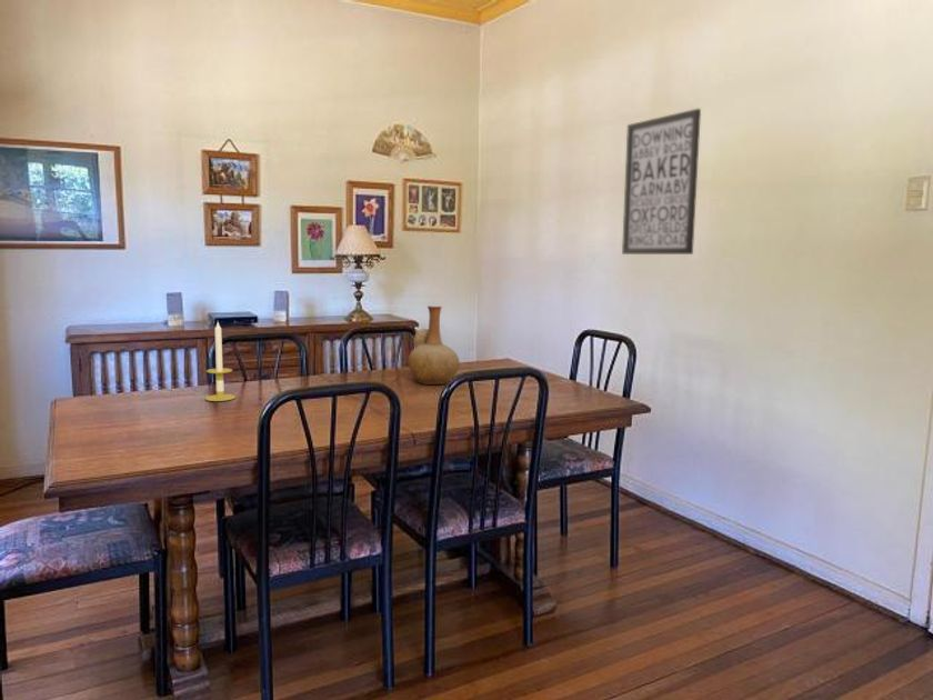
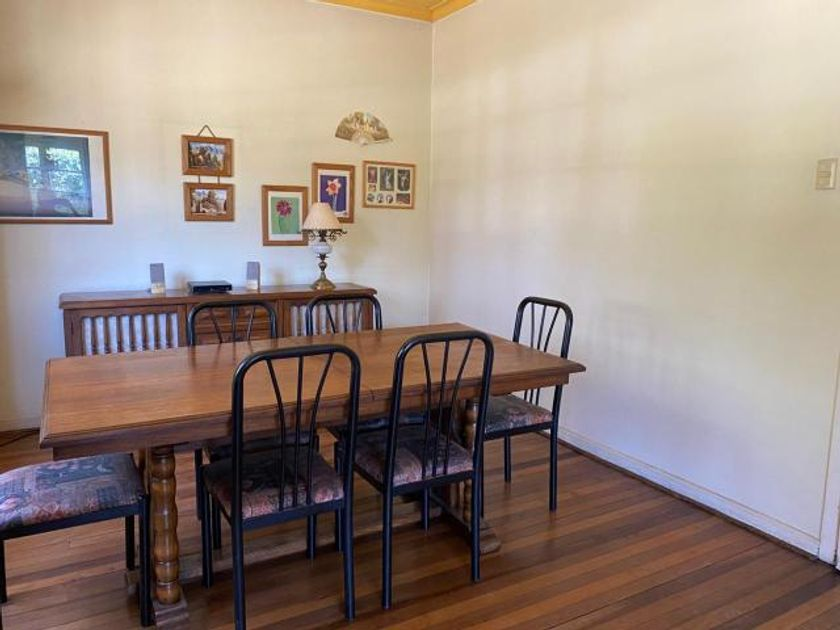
- vase (431, 343)
- candle (219, 359)
- wall art (659, 187)
